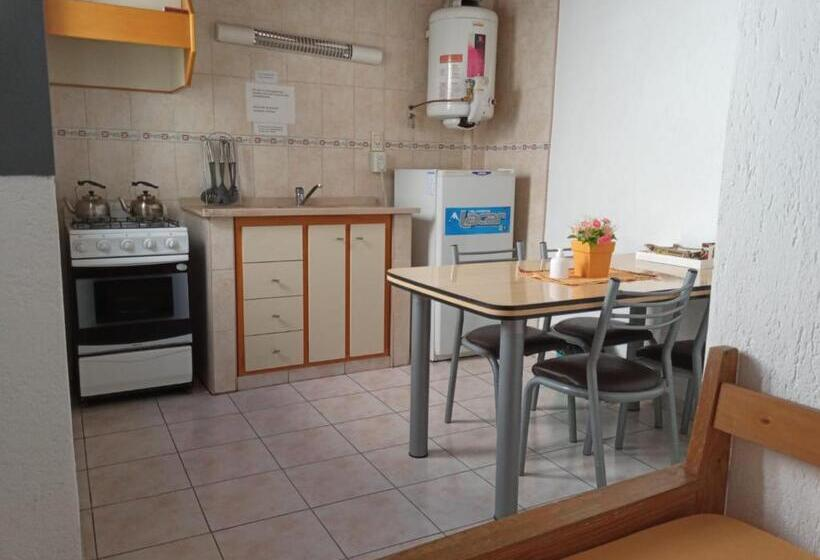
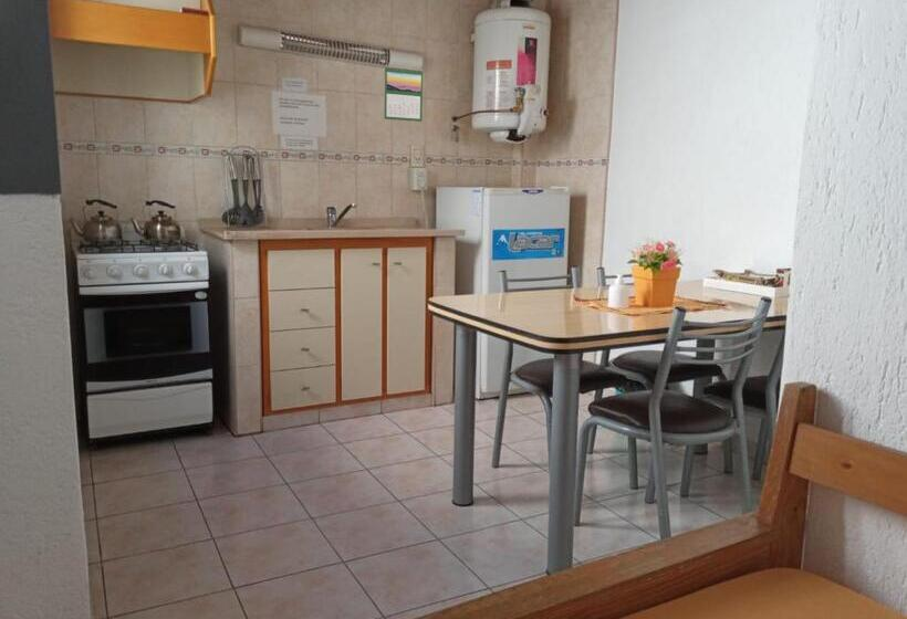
+ calendar (404, 93)
